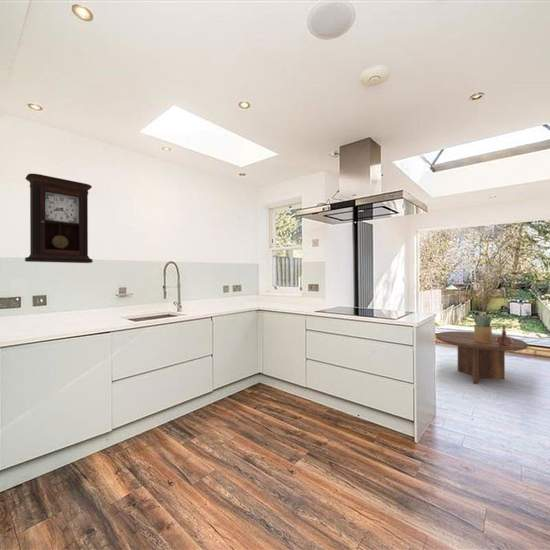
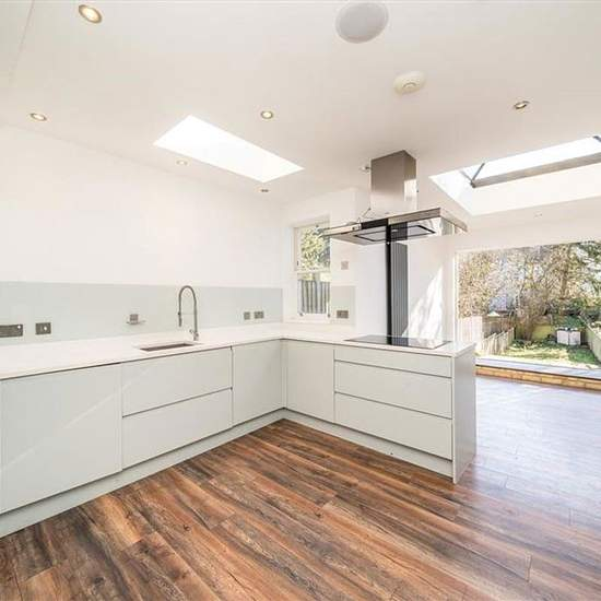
- ceramic vessel (504, 335)
- potted plant (483, 327)
- coffee table (478, 357)
- pendulum clock (61, 221)
